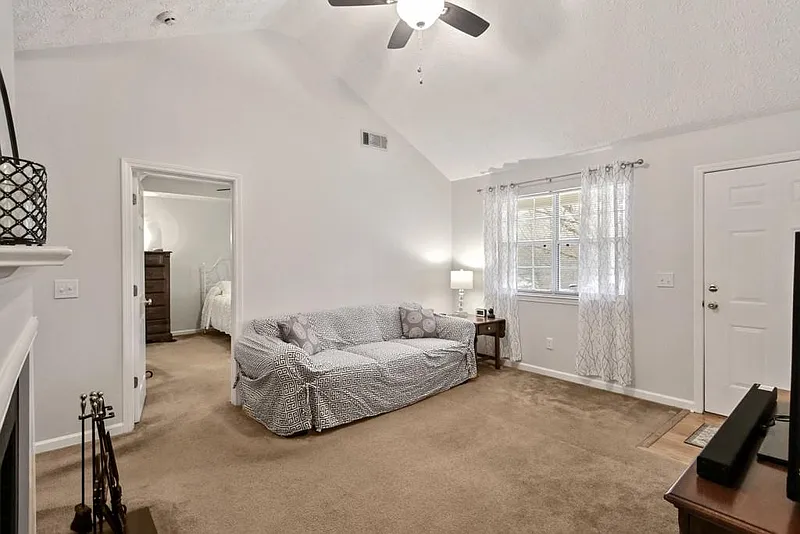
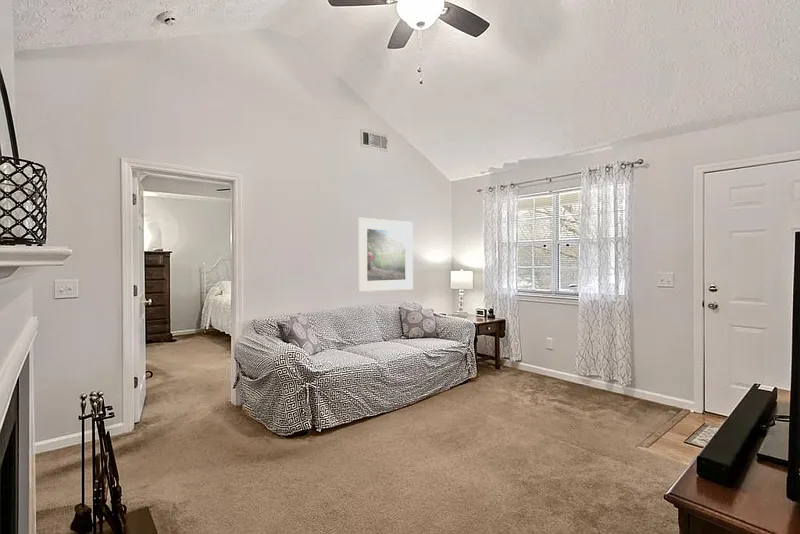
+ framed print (386, 255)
